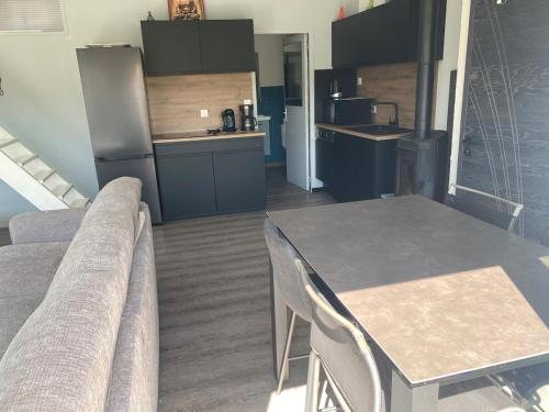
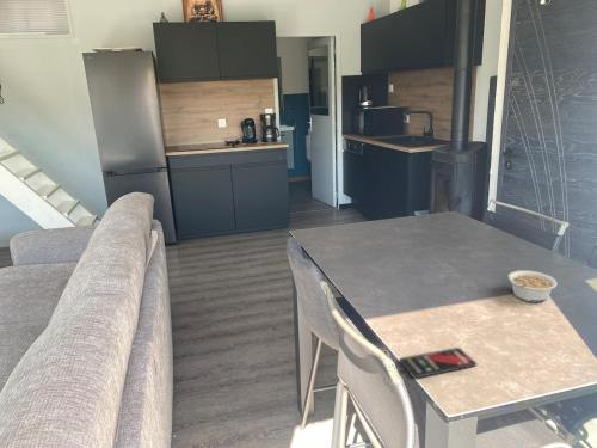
+ legume (531, 286)
+ smartphone (437, 362)
